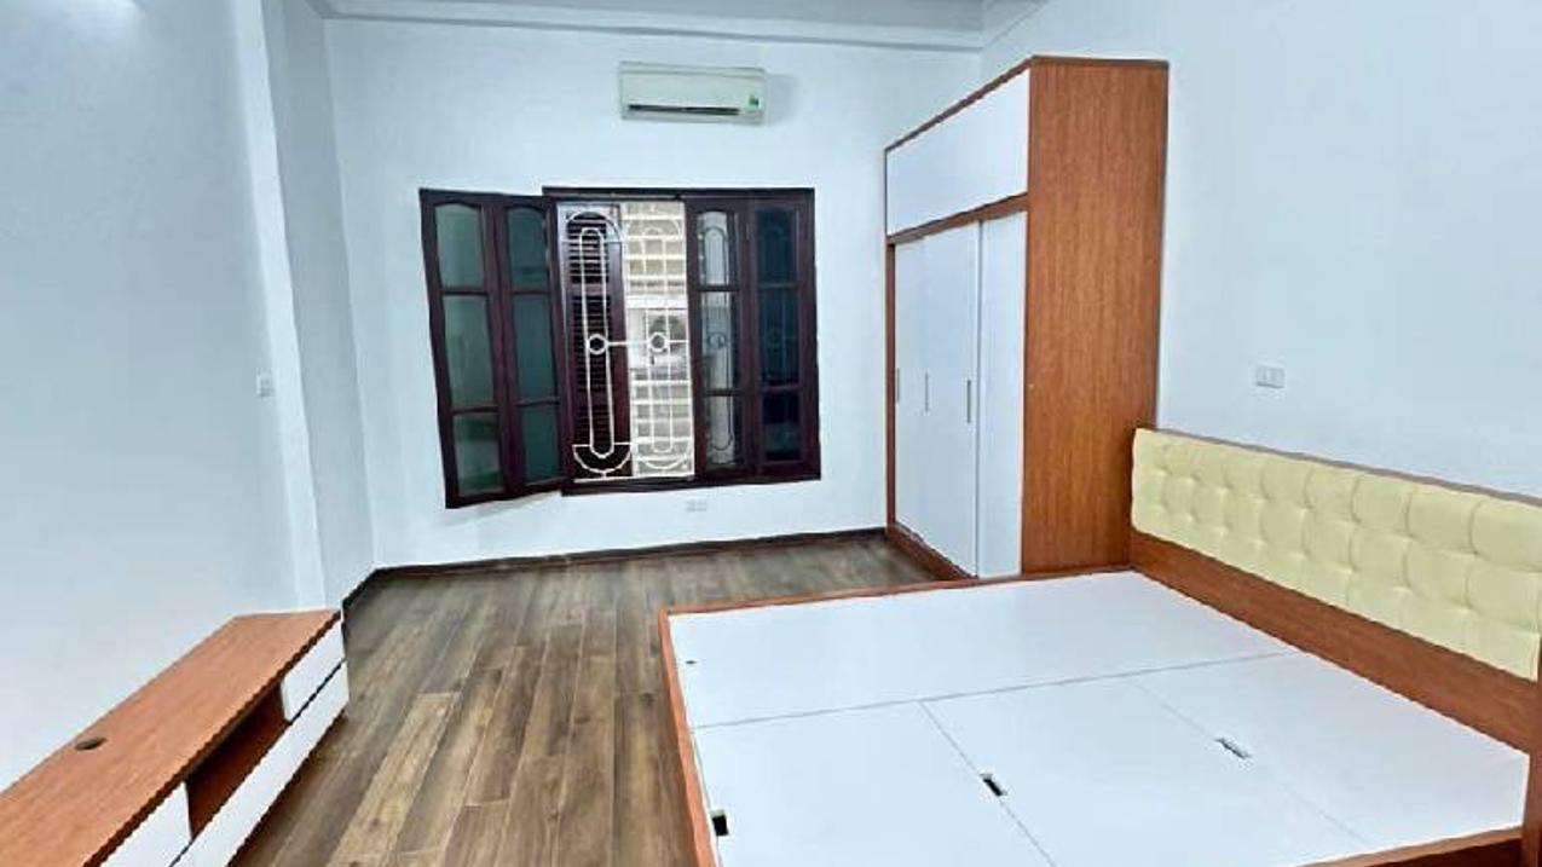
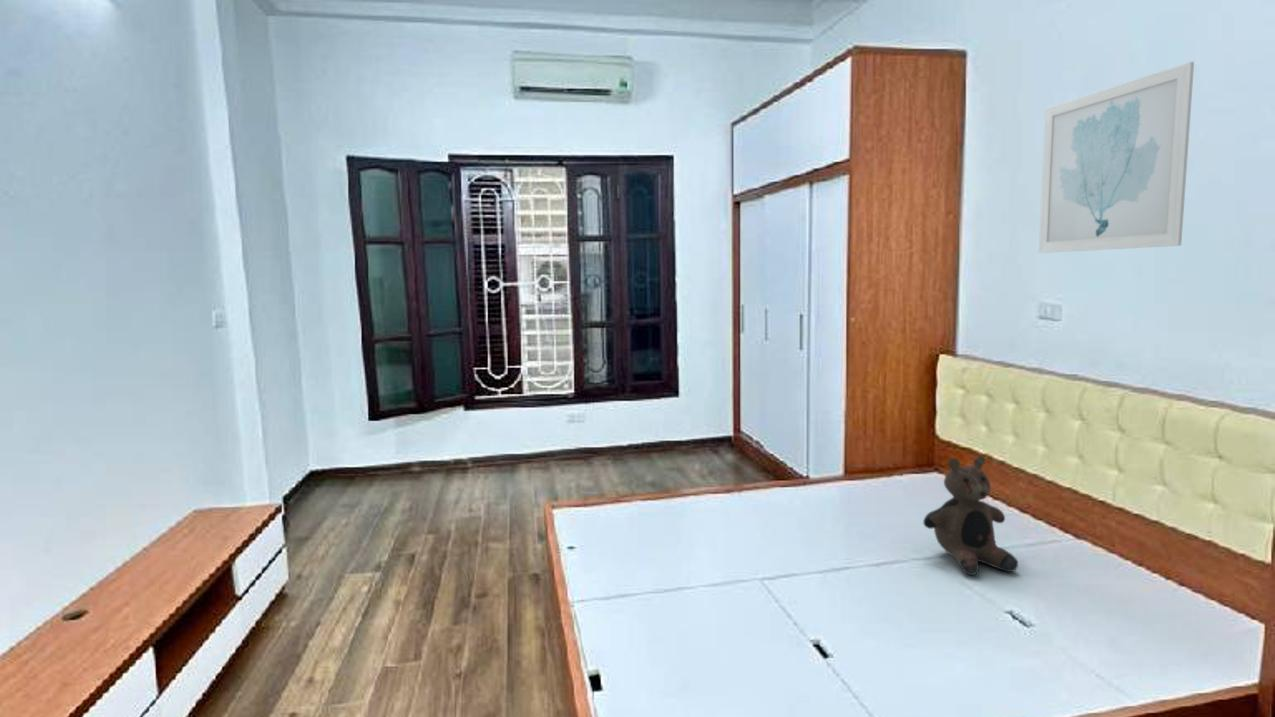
+ wall art (1106, 169)
+ teddy bear (974, 511)
